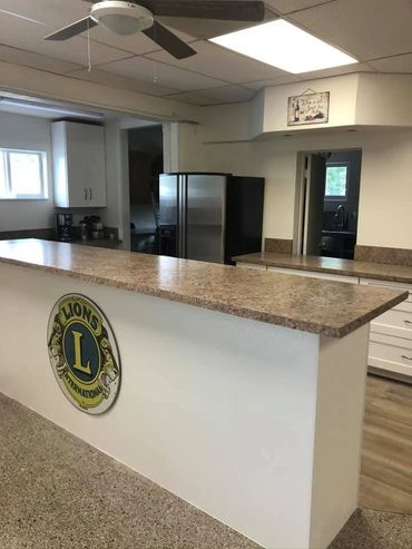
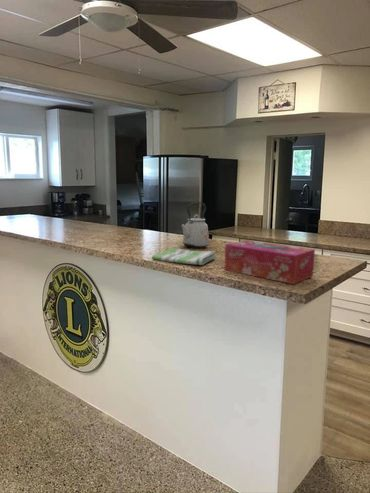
+ dish towel (184, 255)
+ tissue box (268, 259)
+ kettle (192, 225)
